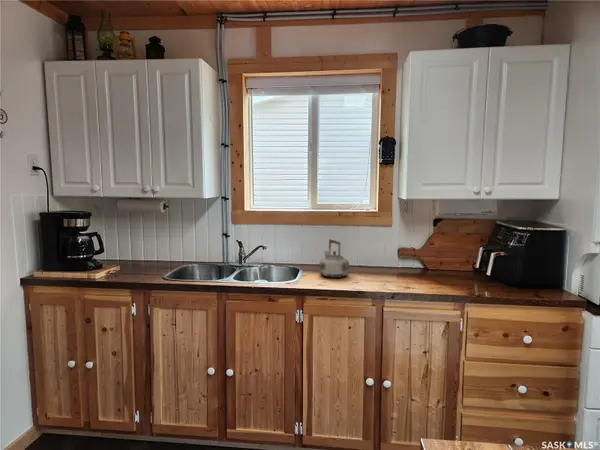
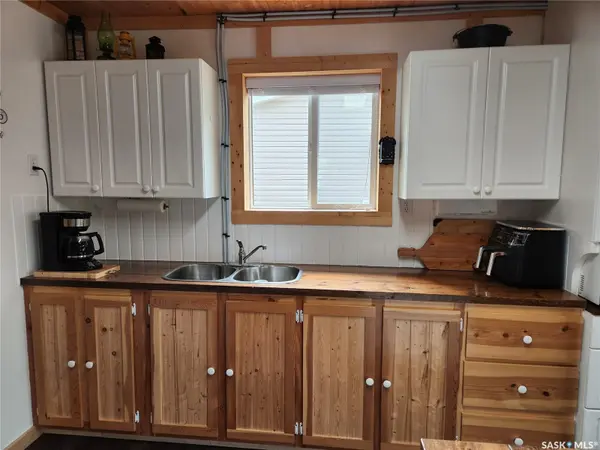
- kettle (332, 257)
